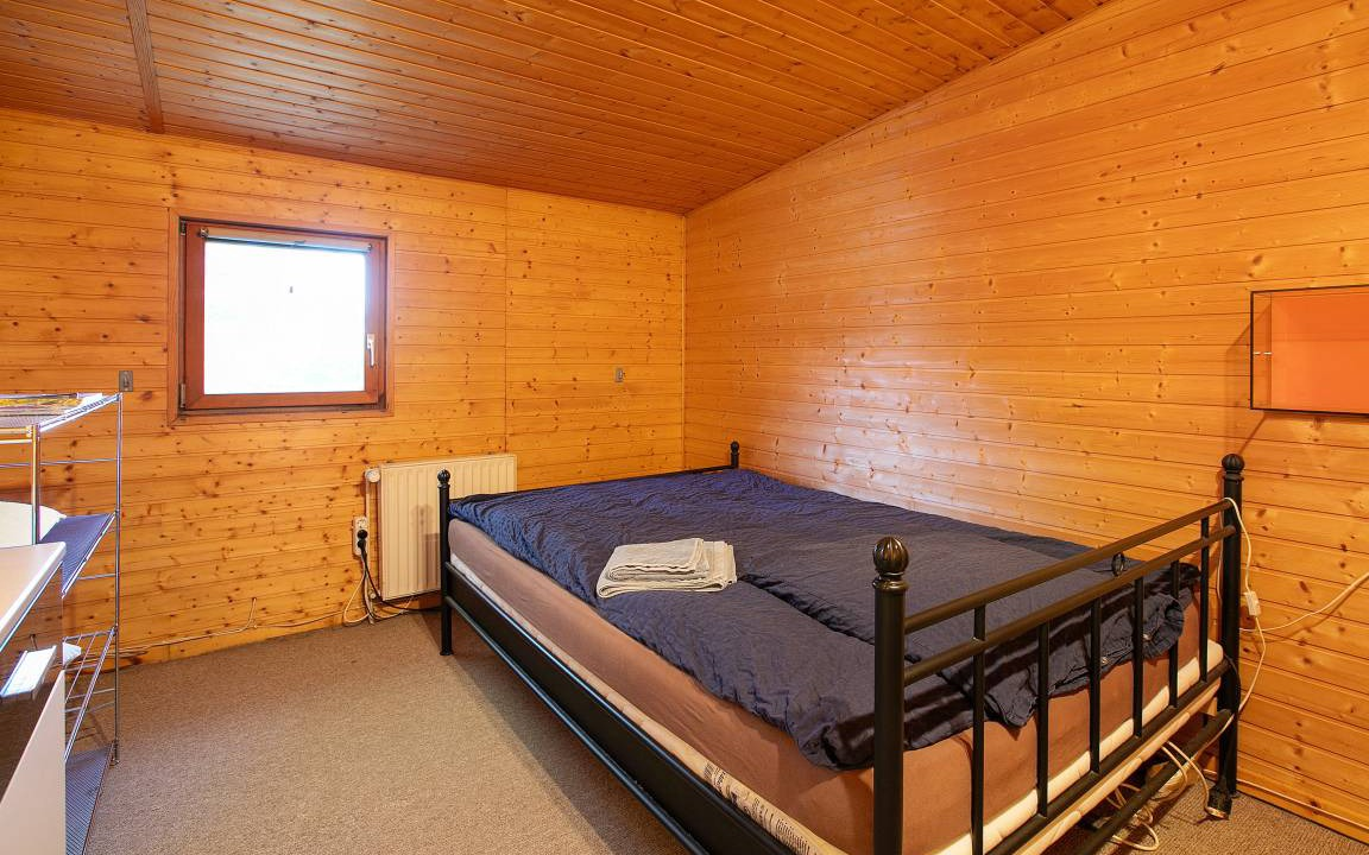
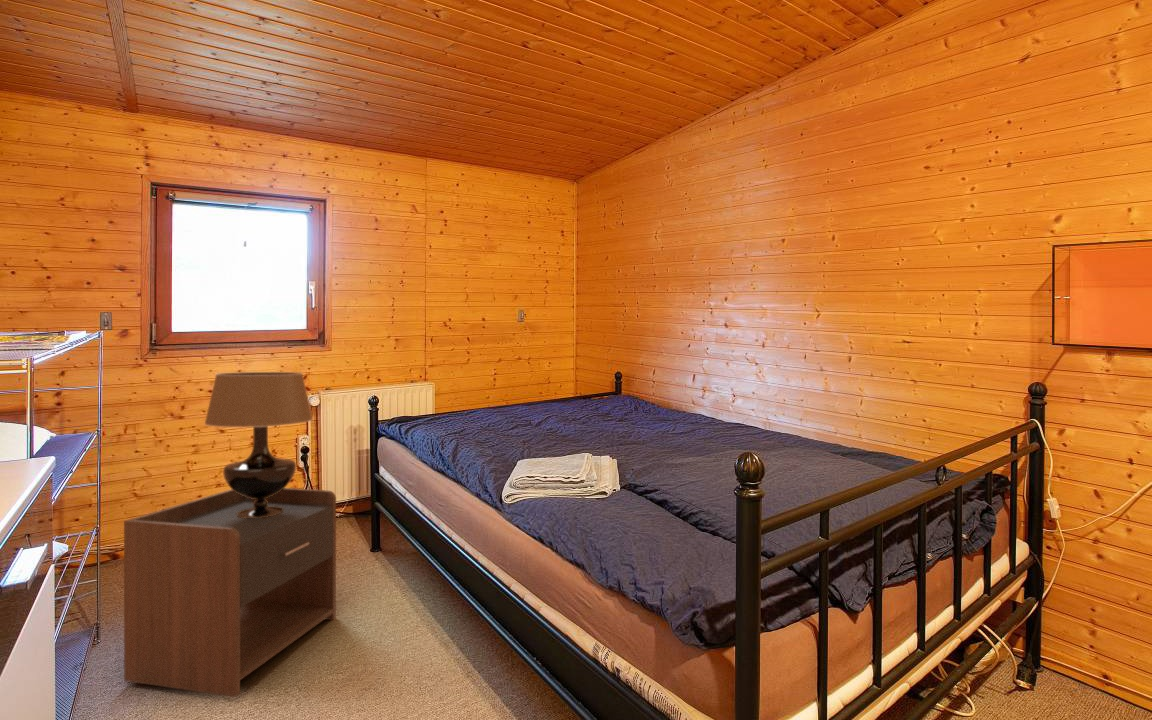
+ table lamp (260, 442)
+ nightstand (243, 576)
